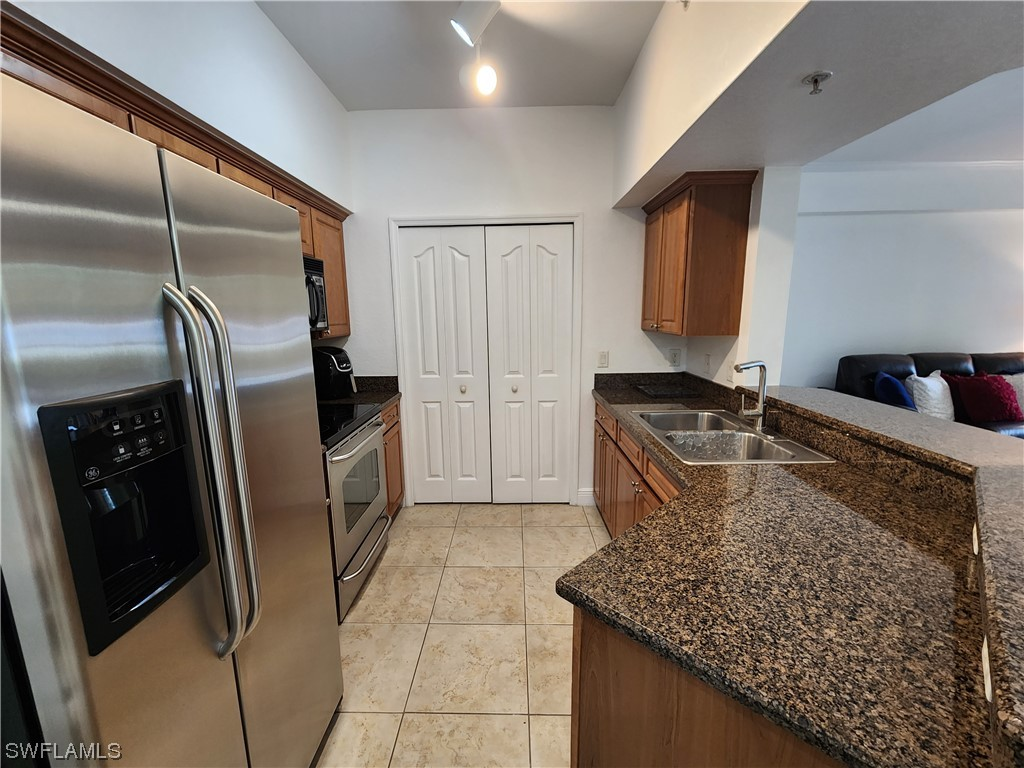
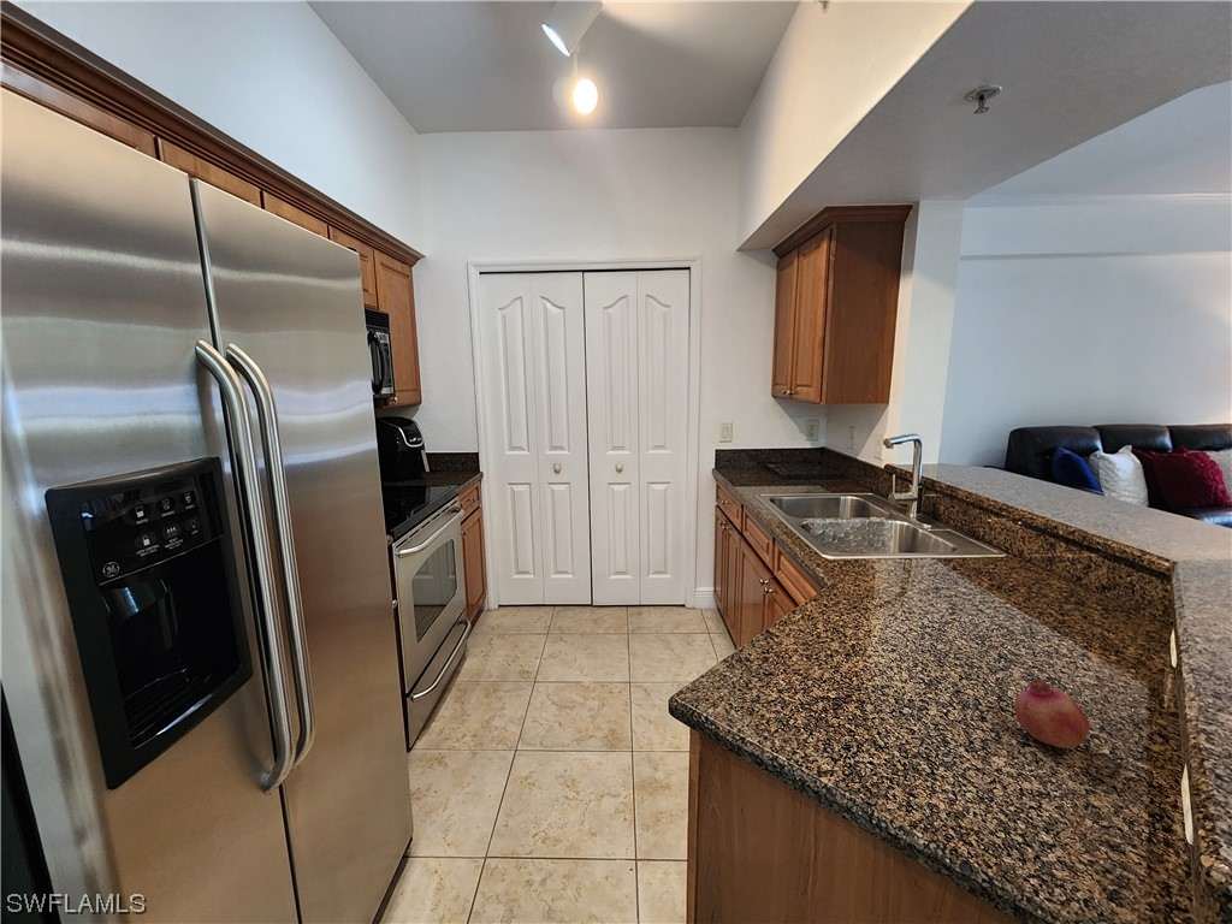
+ fruit (1050, 712)
